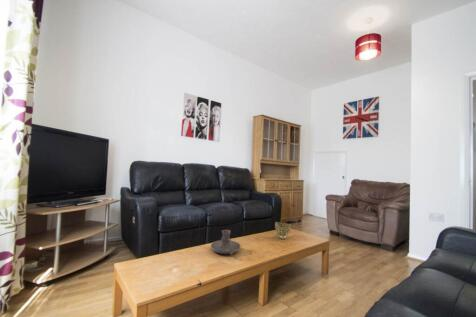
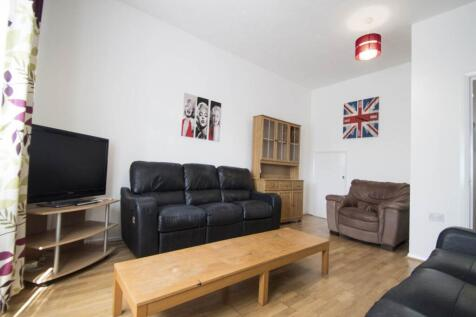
- decorative bowl (282, 230)
- candle holder (226, 241)
